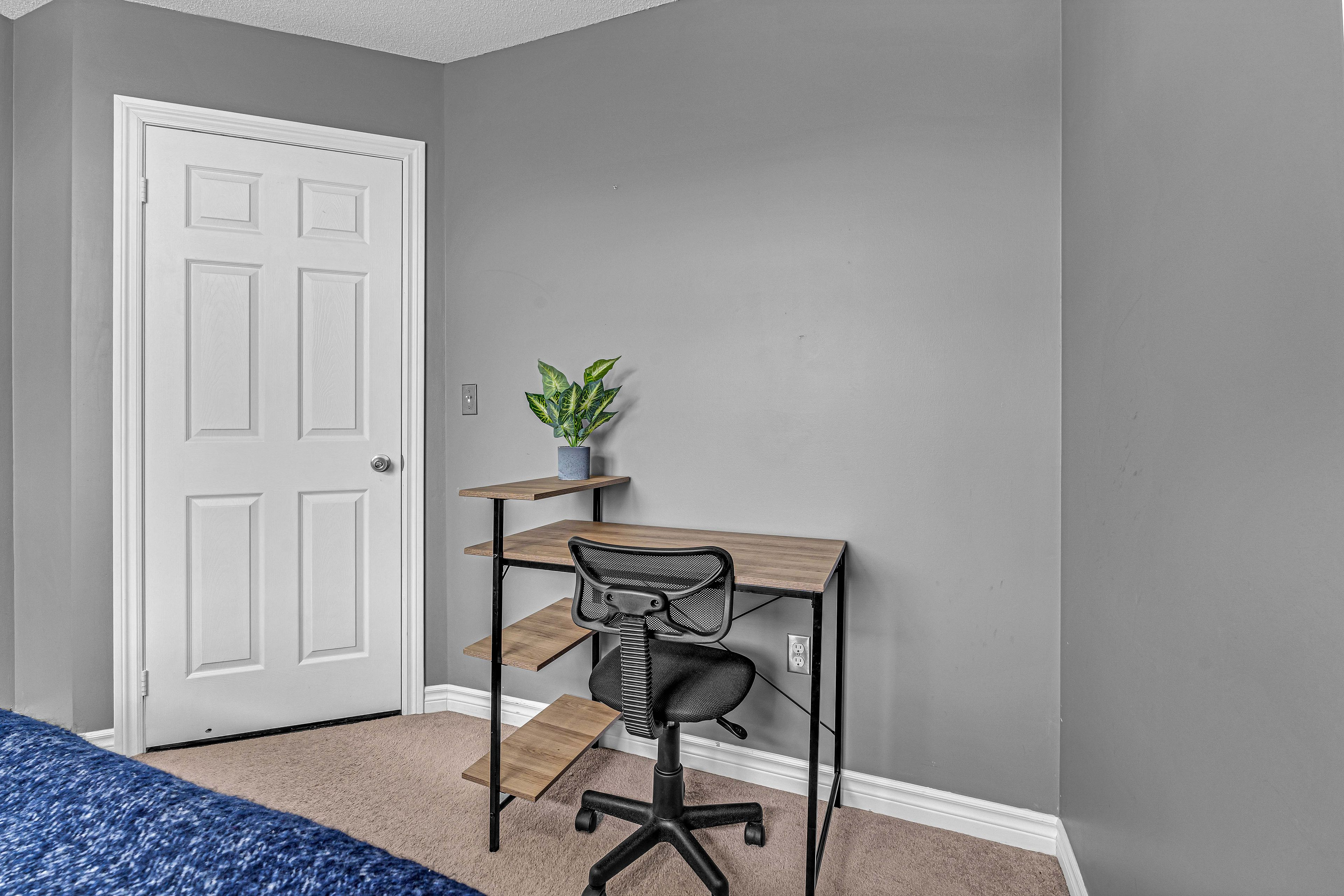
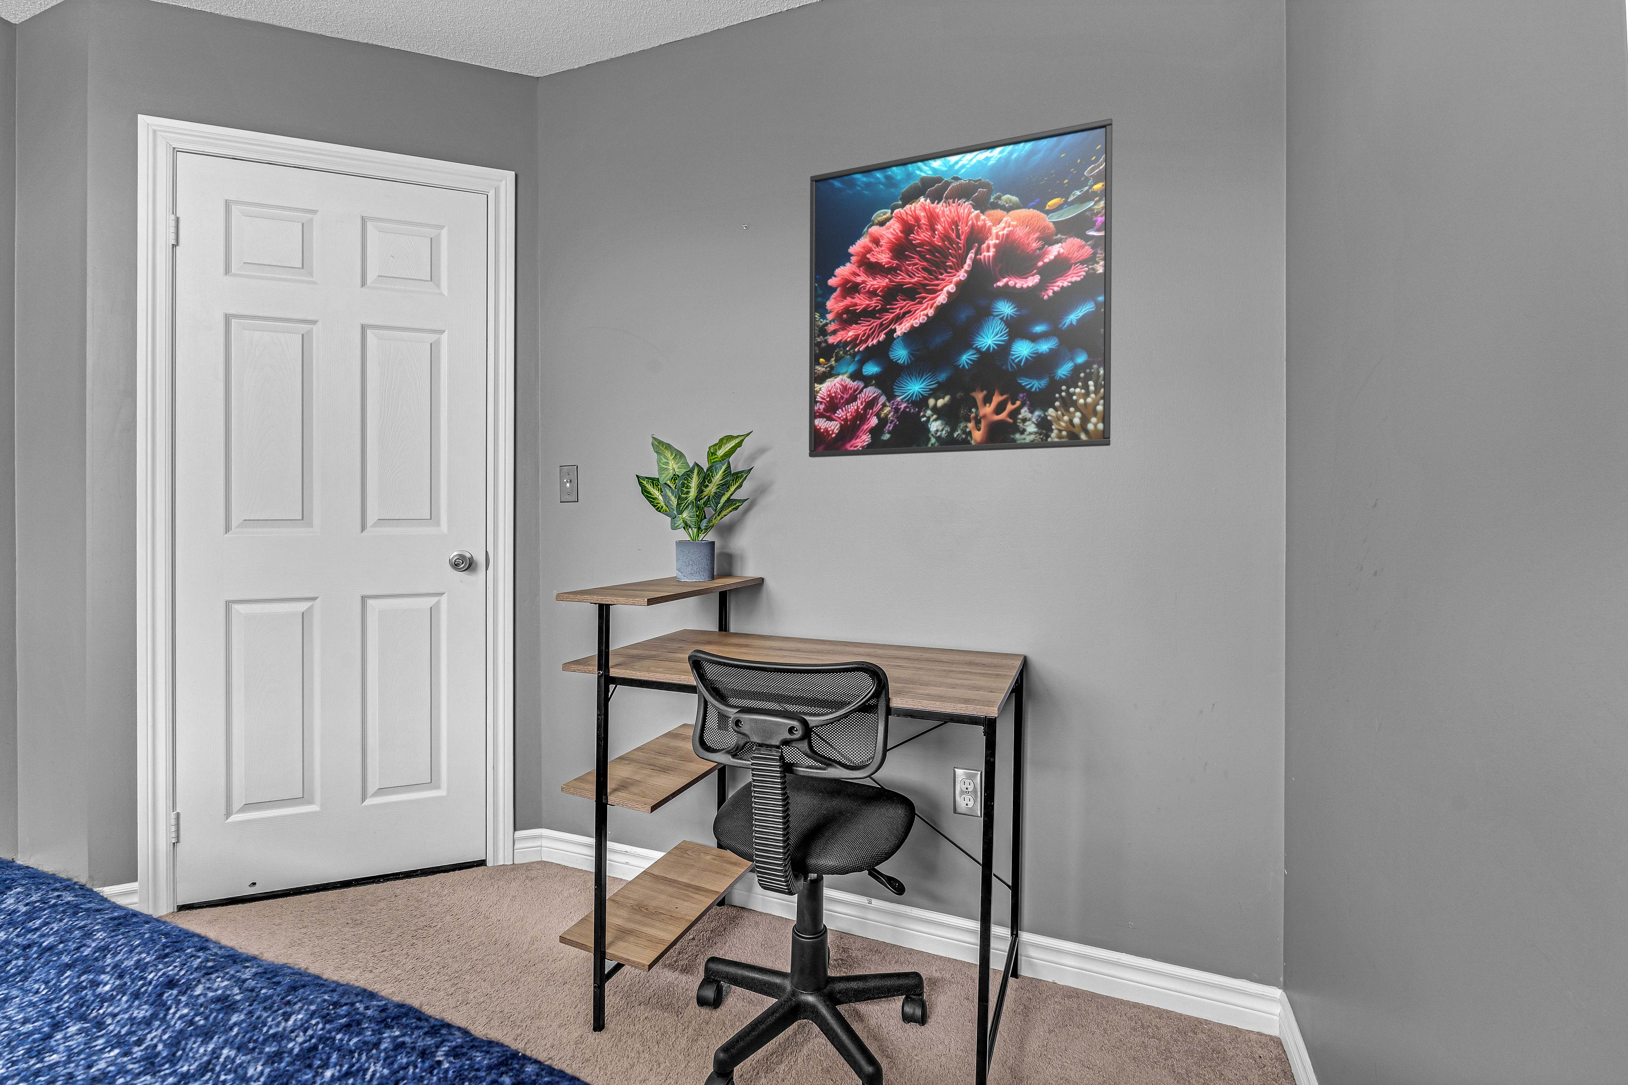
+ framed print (950, 302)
